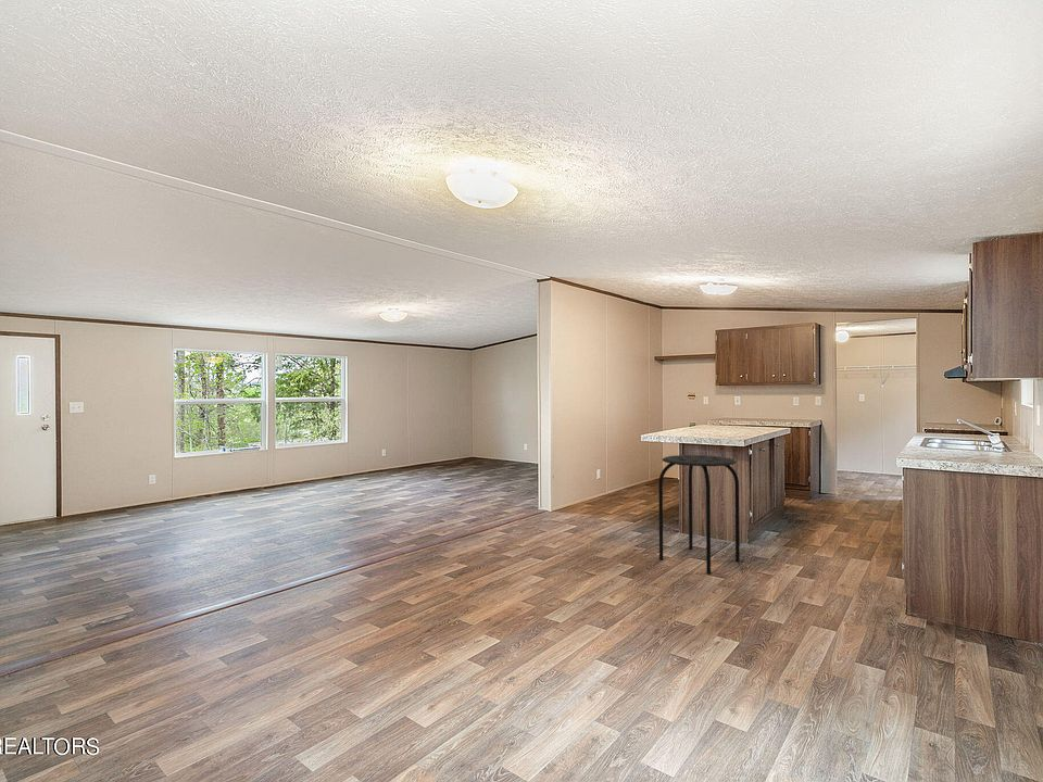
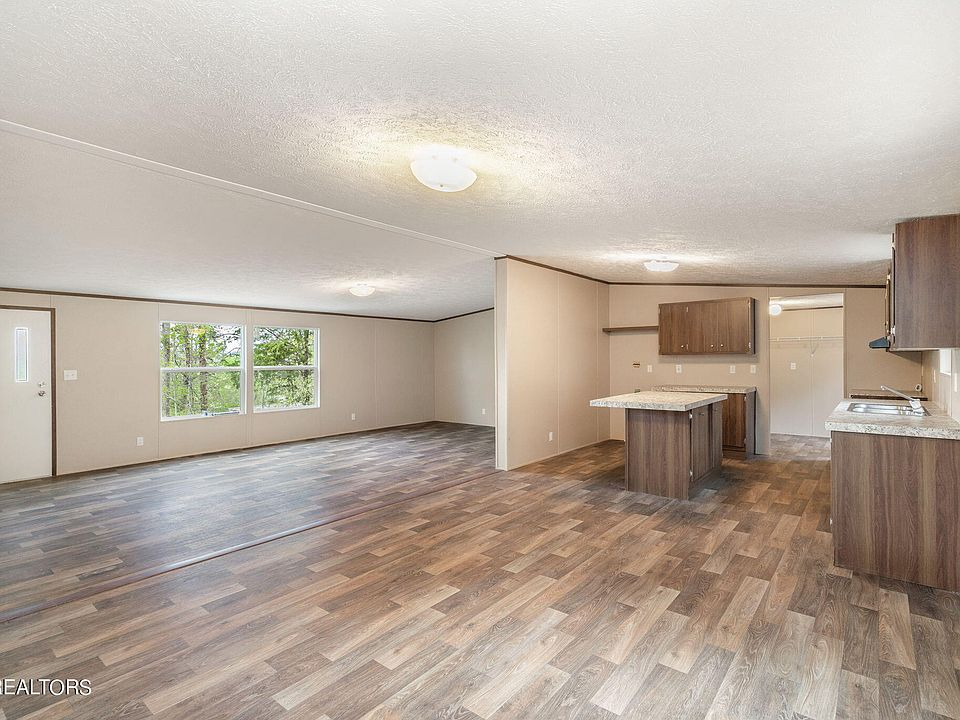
- stool (691, 509)
